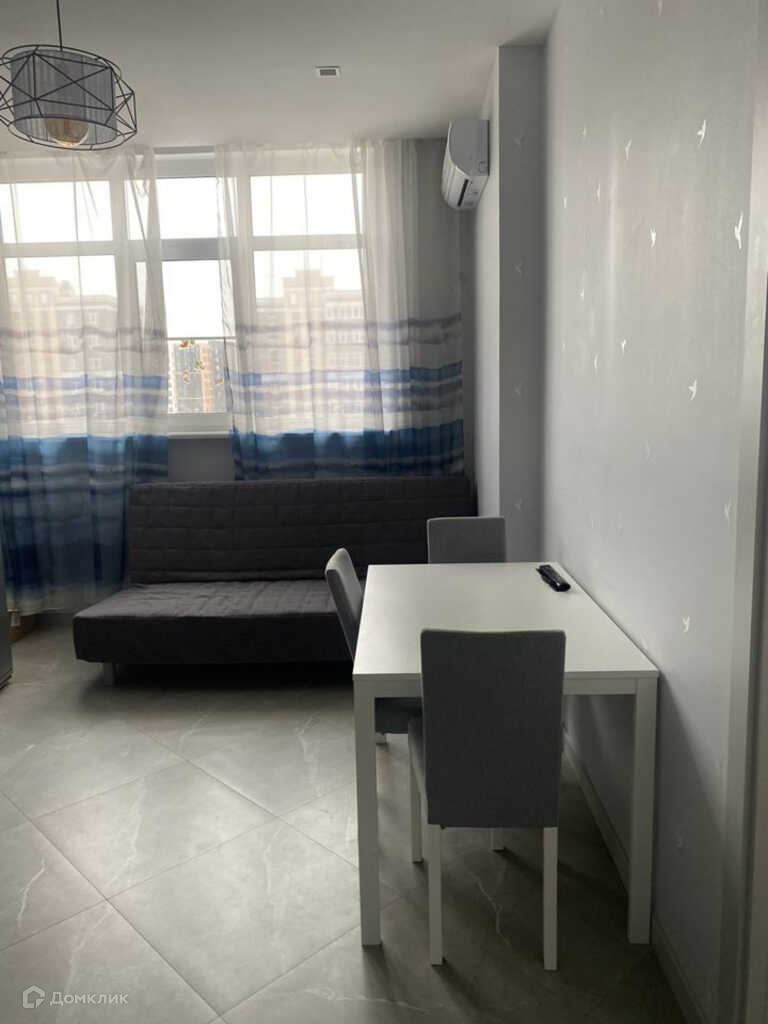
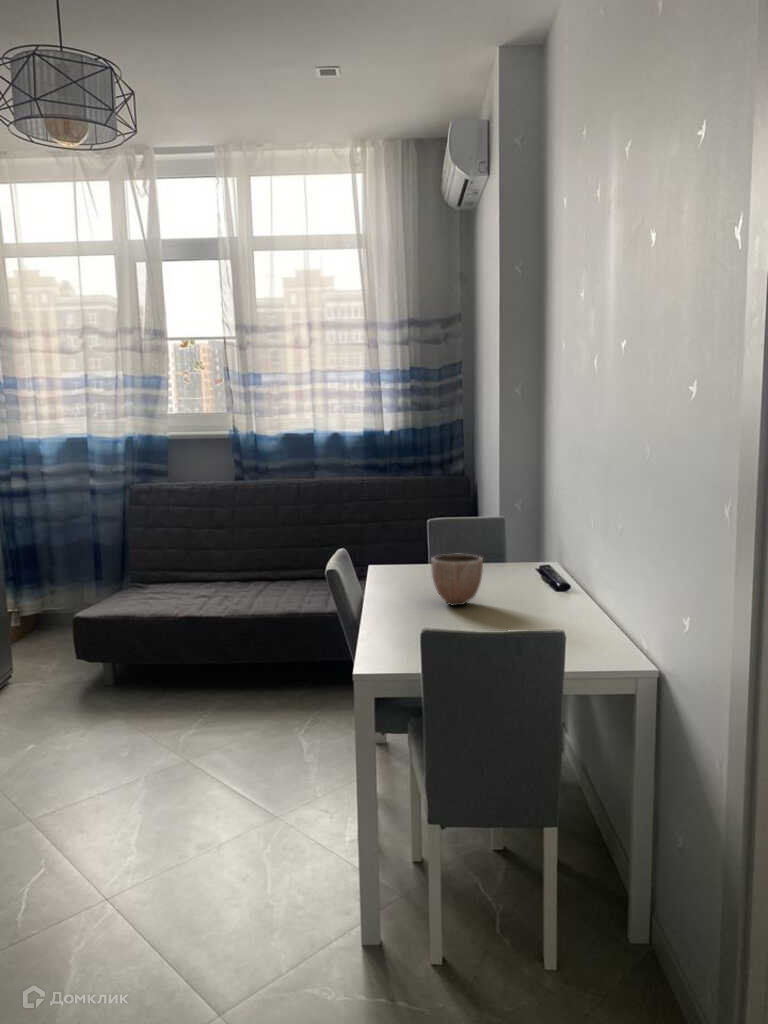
+ decorative bowl (457, 580)
